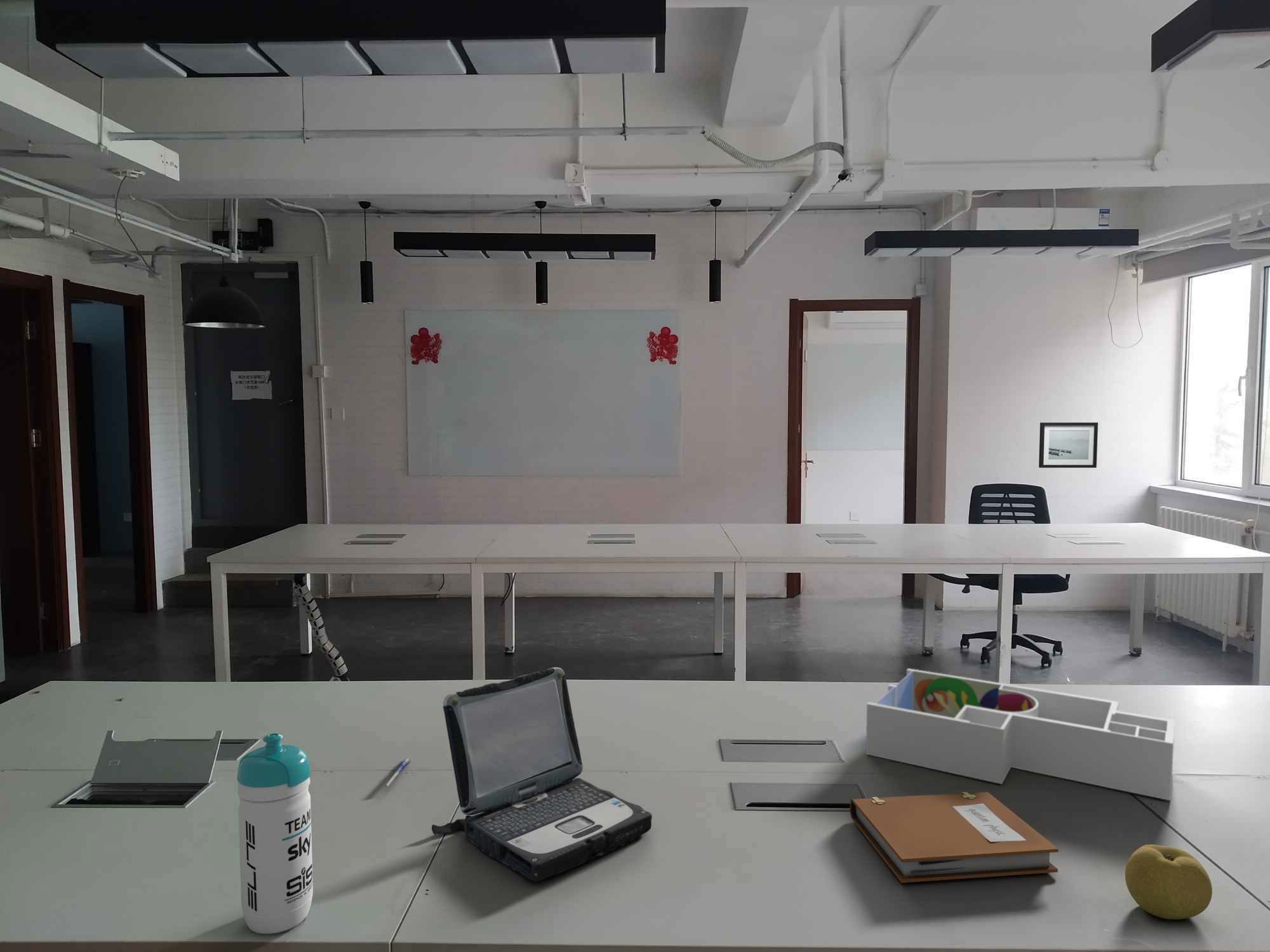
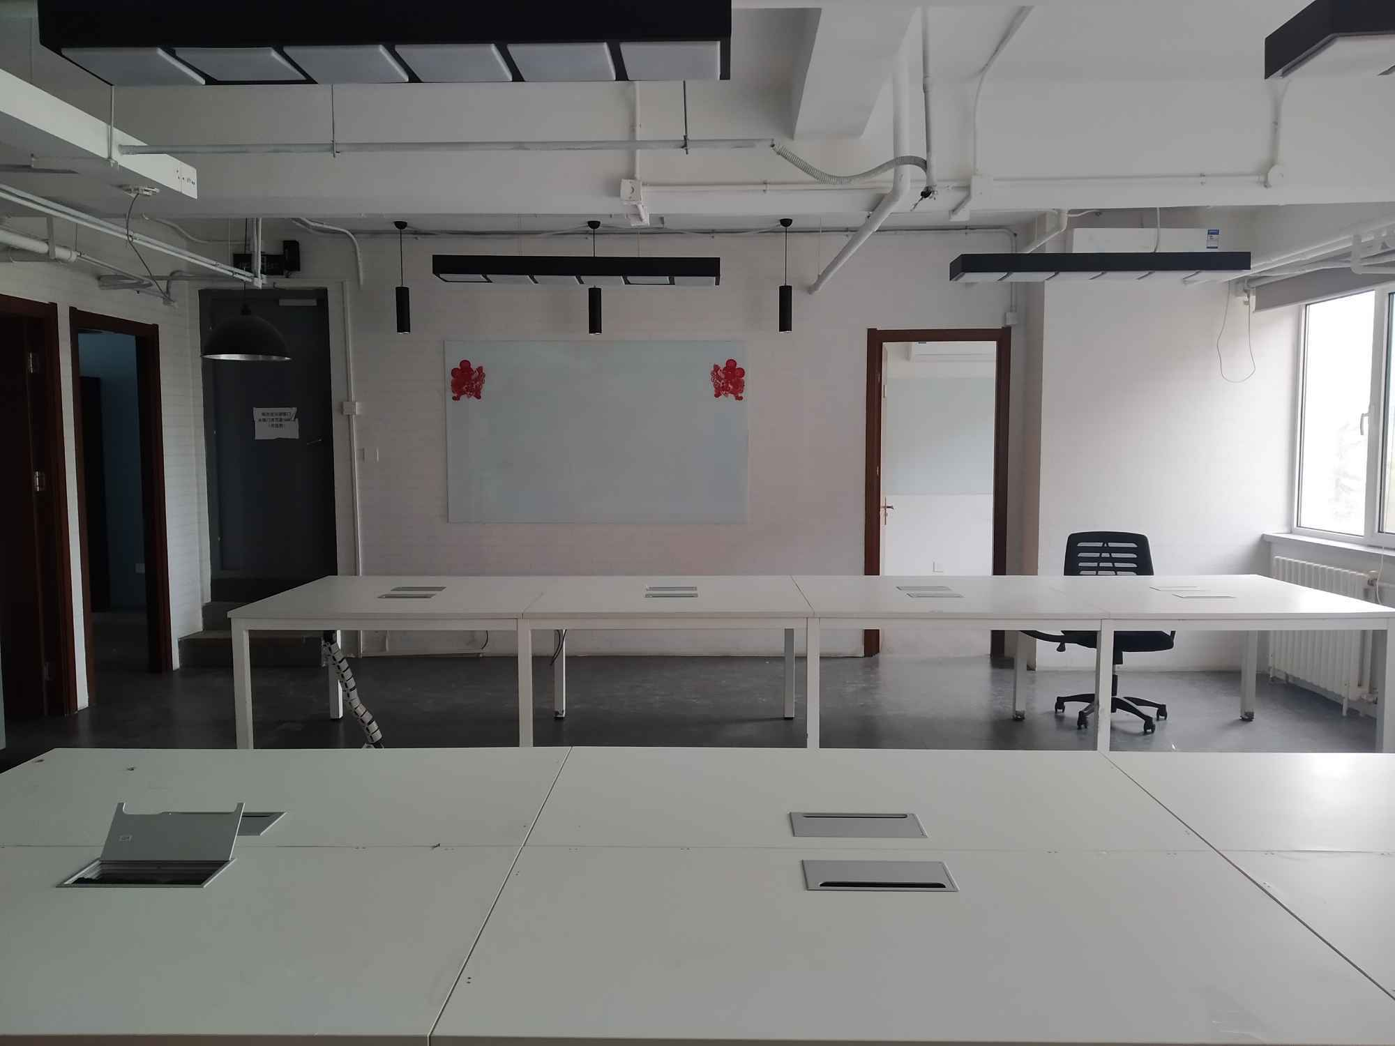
- notebook (950, 831)
- pen (396, 772)
- wall art (1068, 445)
- fruit (1167, 880)
- laptop (543, 762)
- desk organizer (1018, 732)
- water bottle (276, 827)
